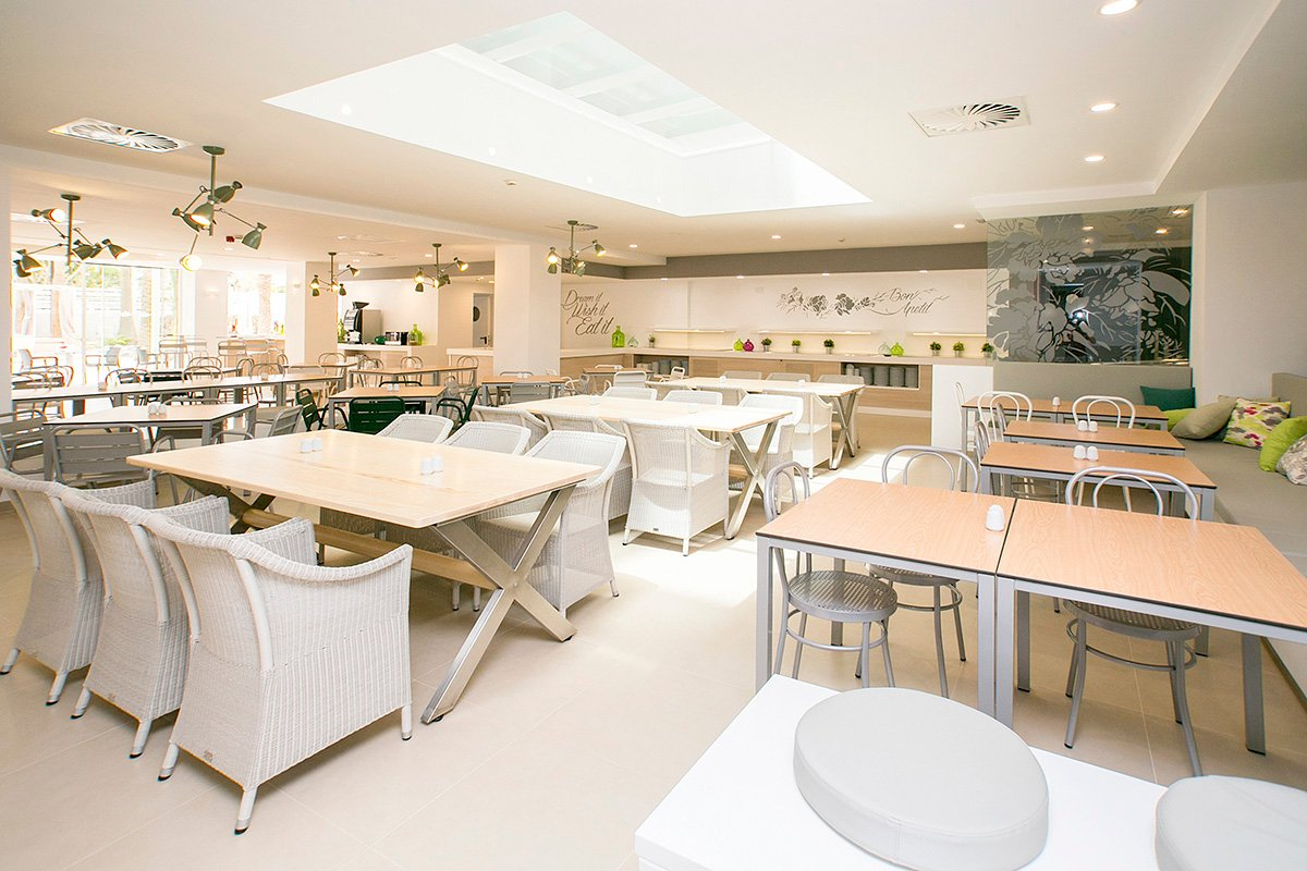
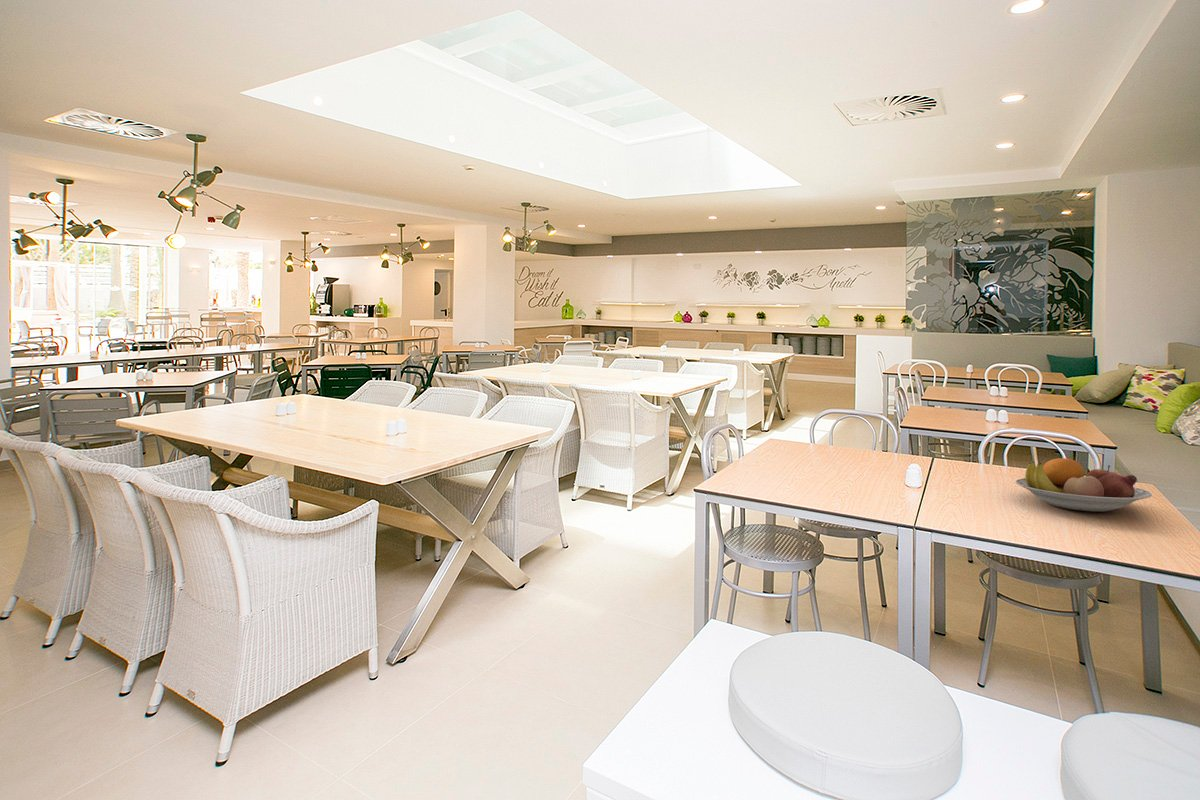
+ fruit bowl (1080, 482)
